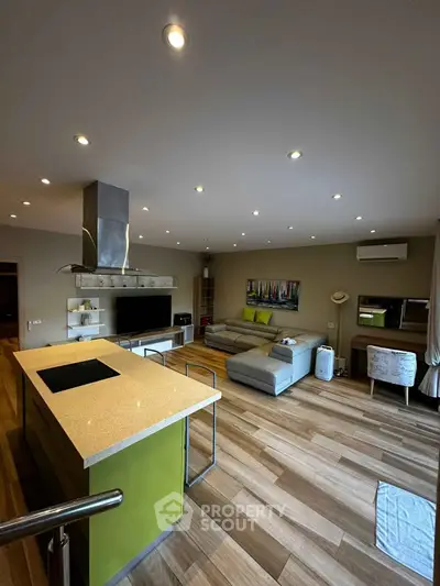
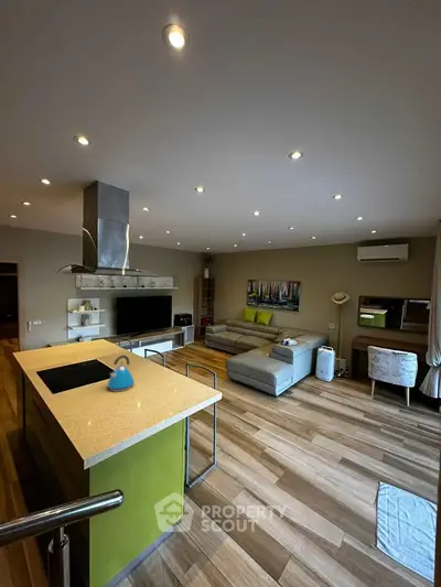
+ kettle (121, 370)
